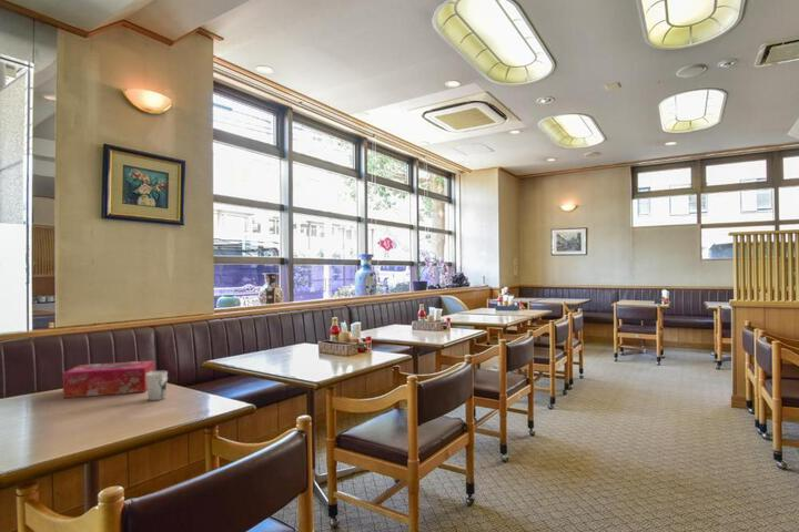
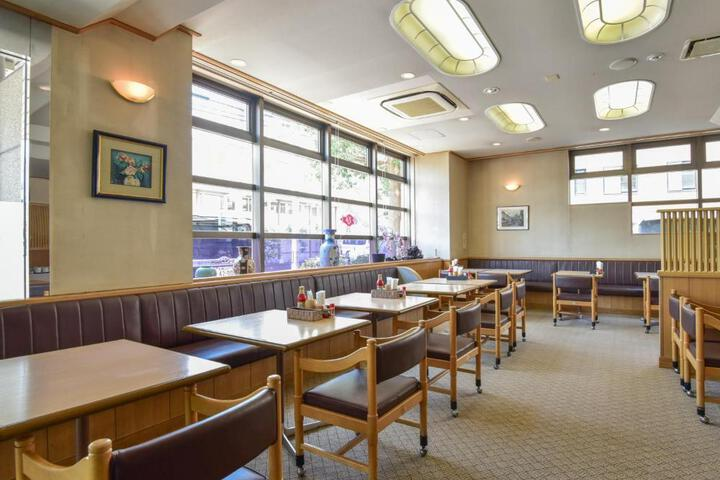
- tissue box (111, 378)
- cup (156, 386)
